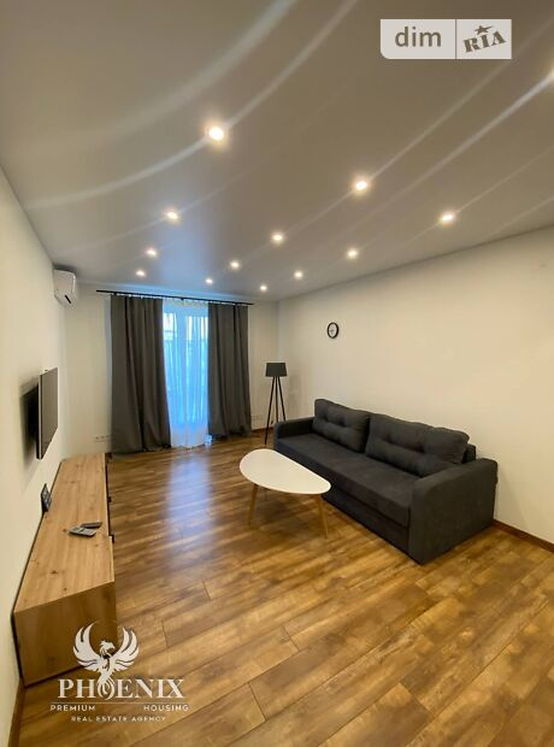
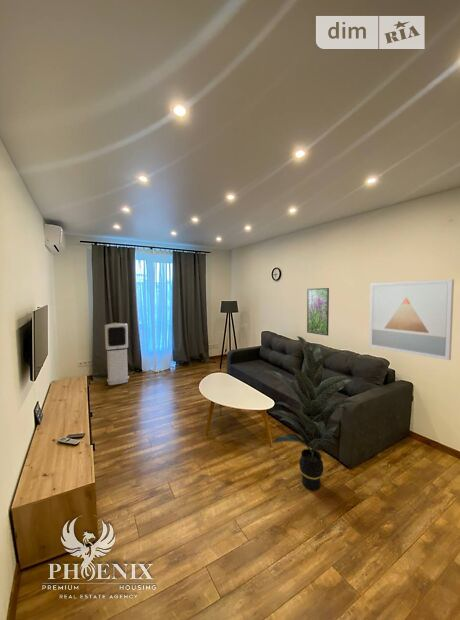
+ air purifier (116, 352)
+ indoor plant (310, 409)
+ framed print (317, 311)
+ wall art (406, 317)
